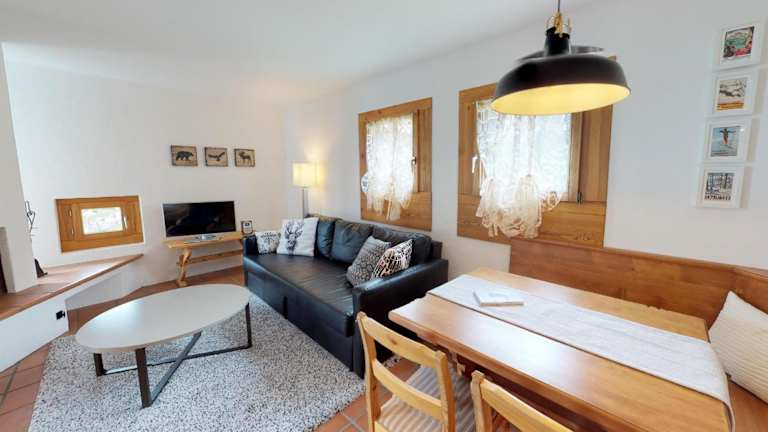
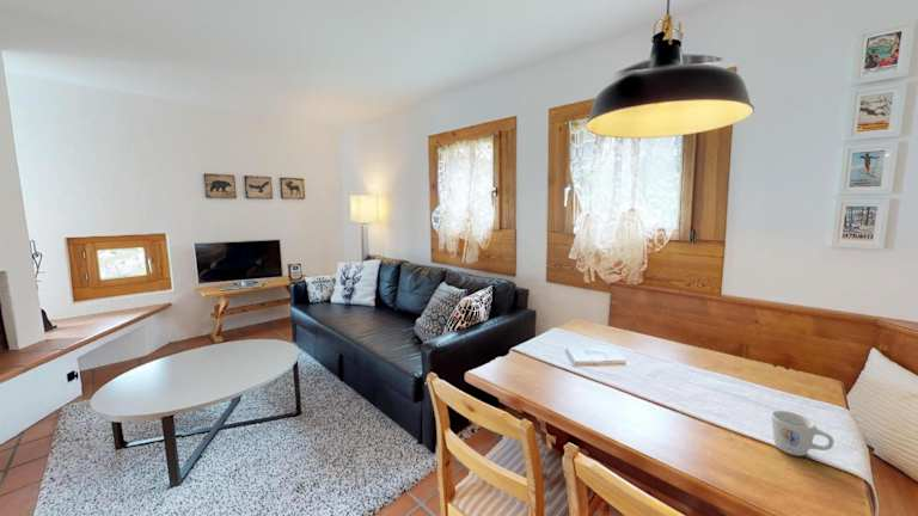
+ mug (800, 436)
